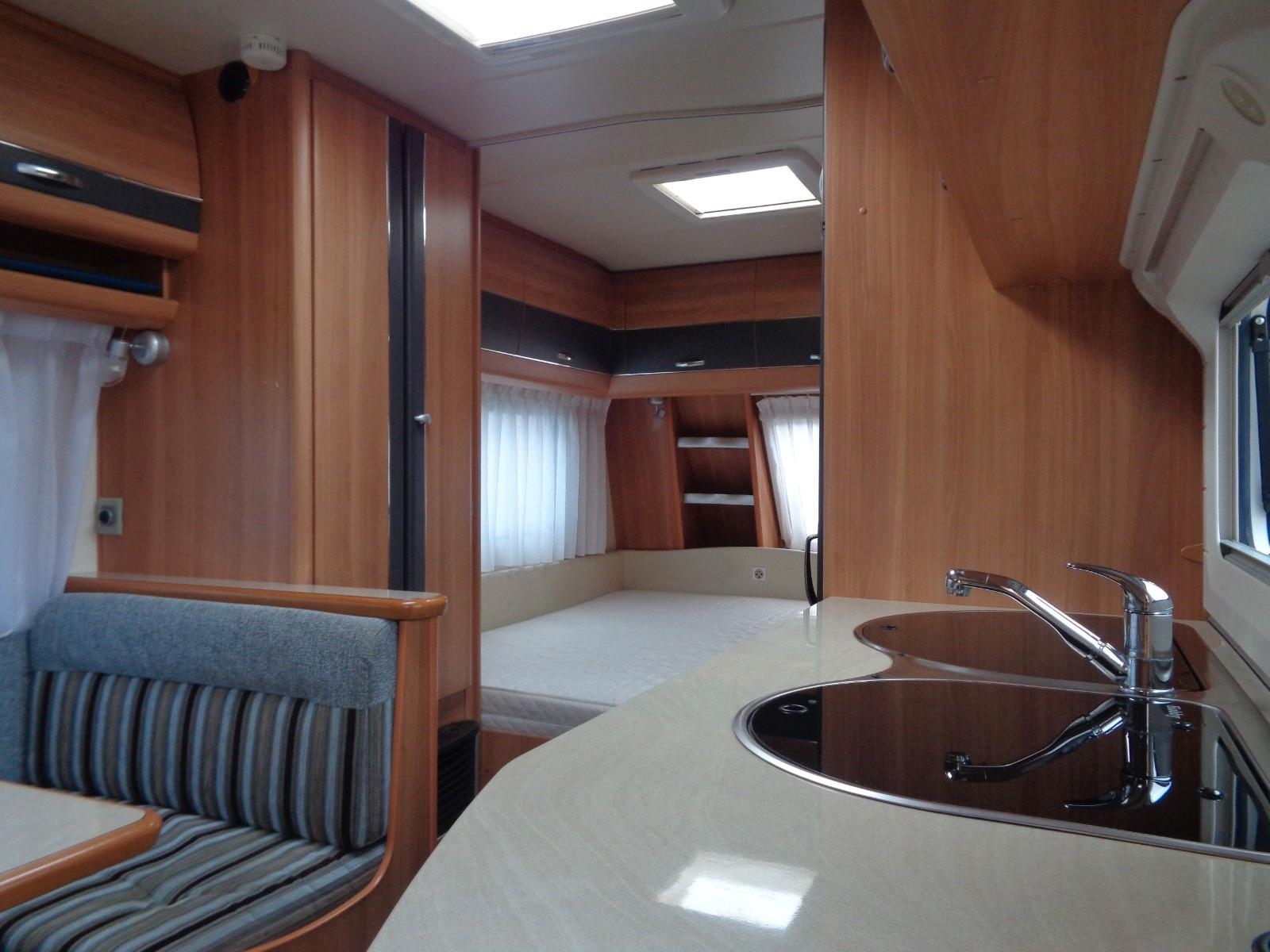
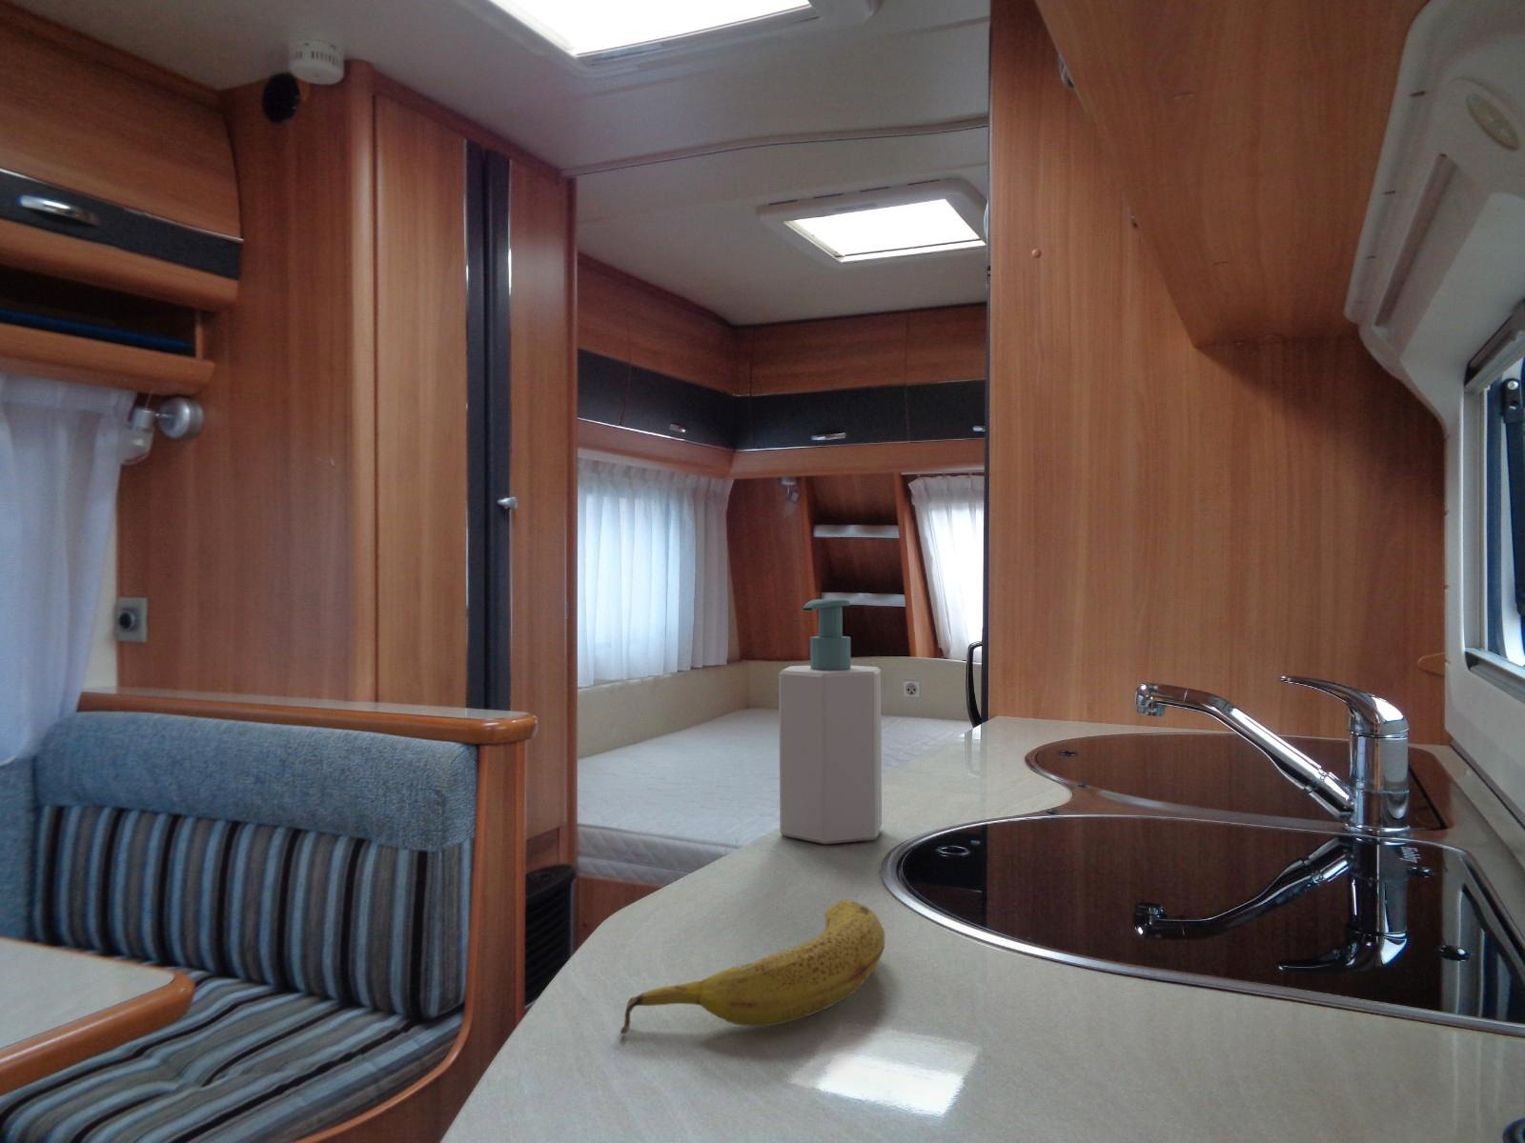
+ soap bottle (830, 714)
+ fruit (785, 957)
